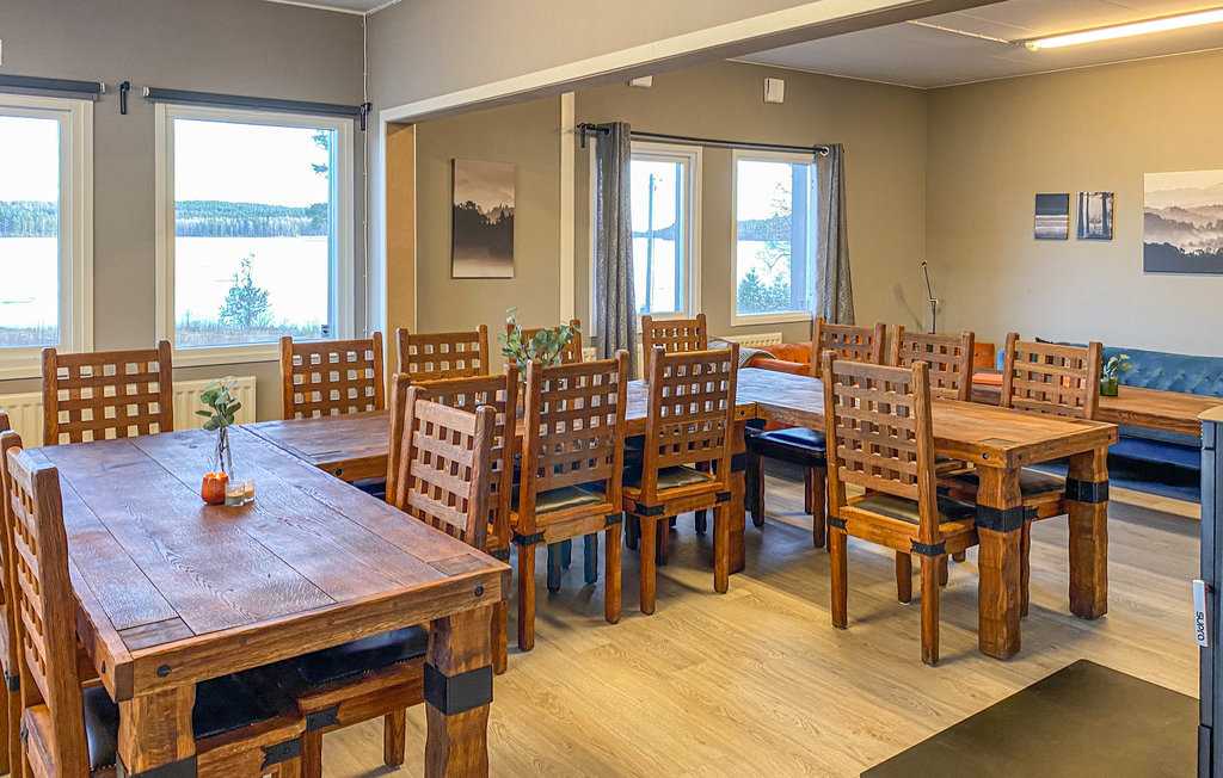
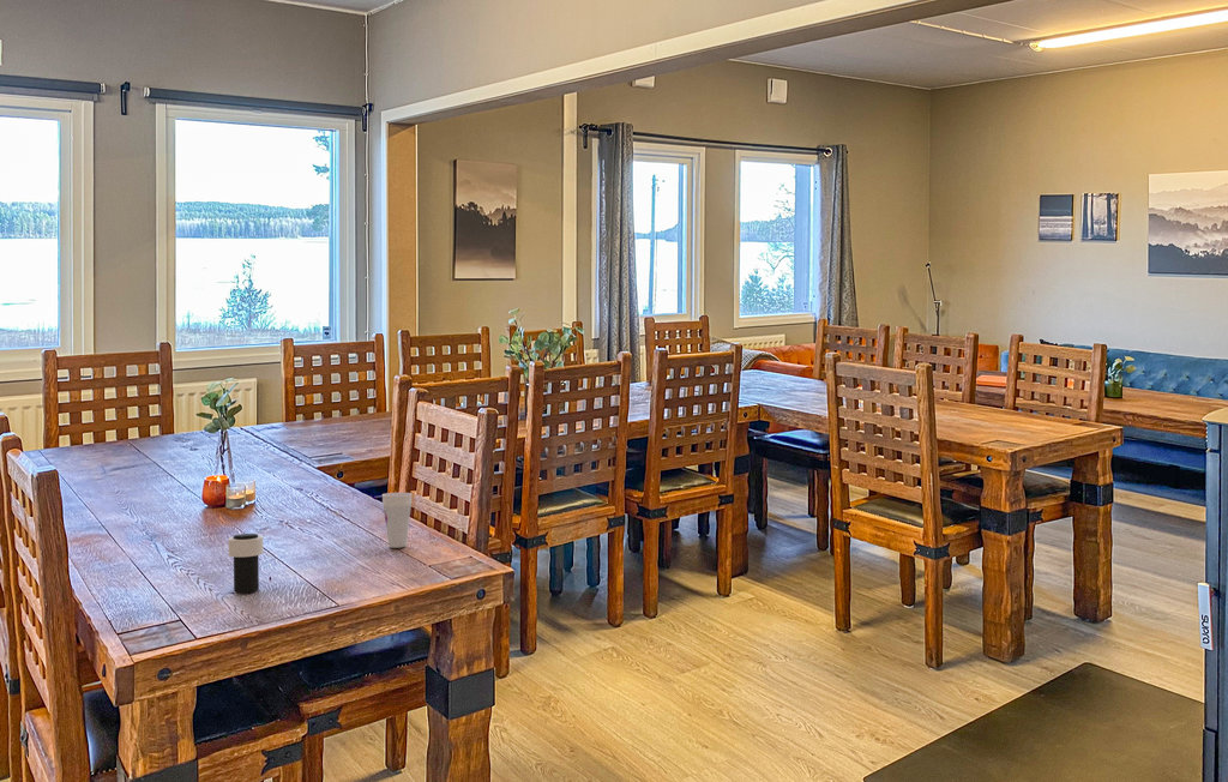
+ cup (397, 519)
+ cup (246, 563)
